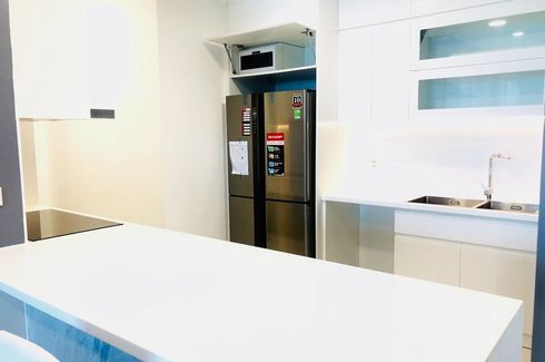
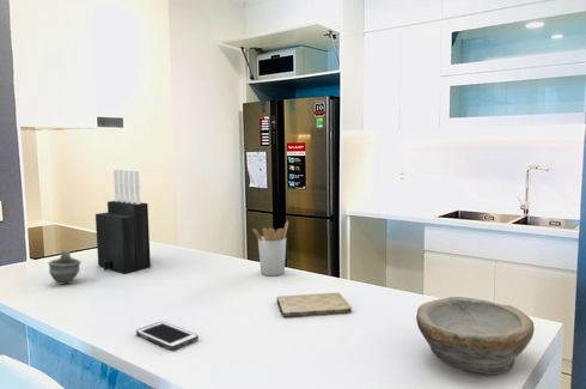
+ knife block (118, 219)
+ bowl (472, 336)
+ utensil holder (273, 248)
+ cell phone (166, 334)
+ cutting board (312, 303)
+ cup (66, 266)
